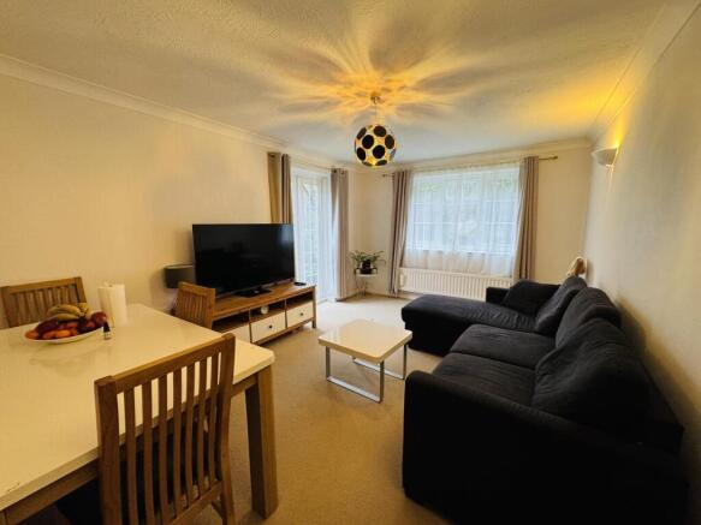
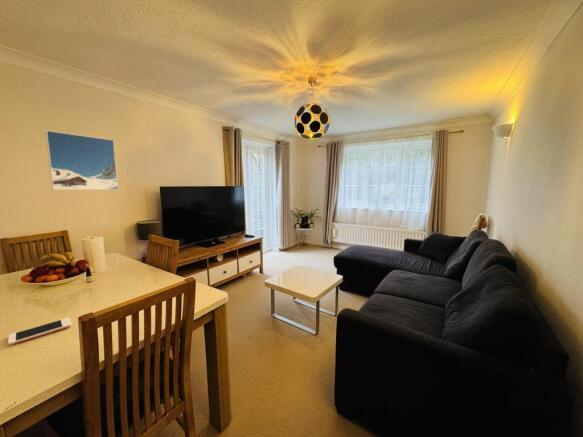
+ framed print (85, 163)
+ cell phone (41, 330)
